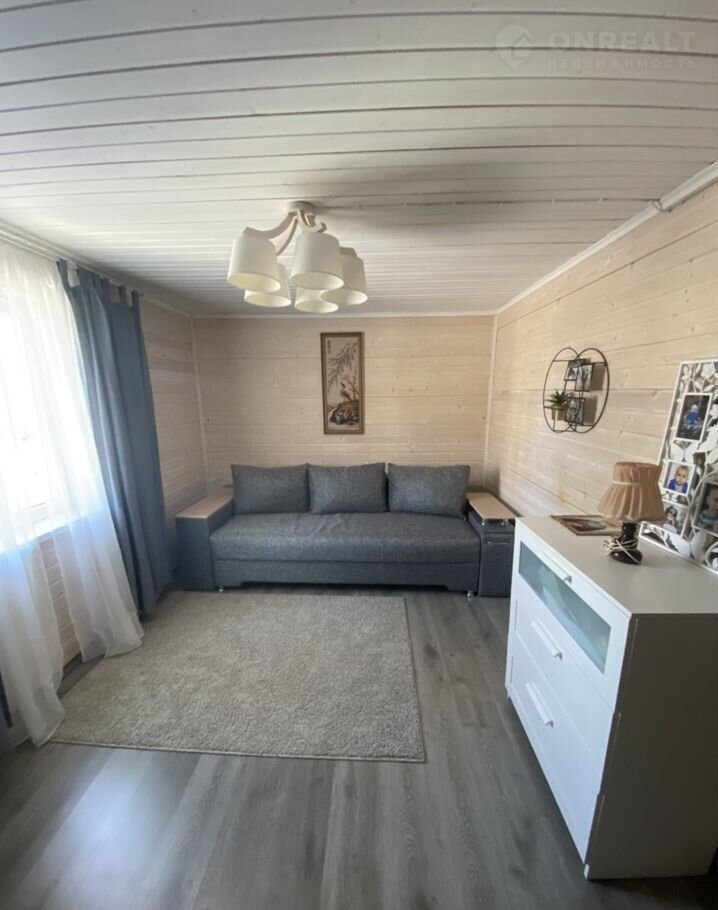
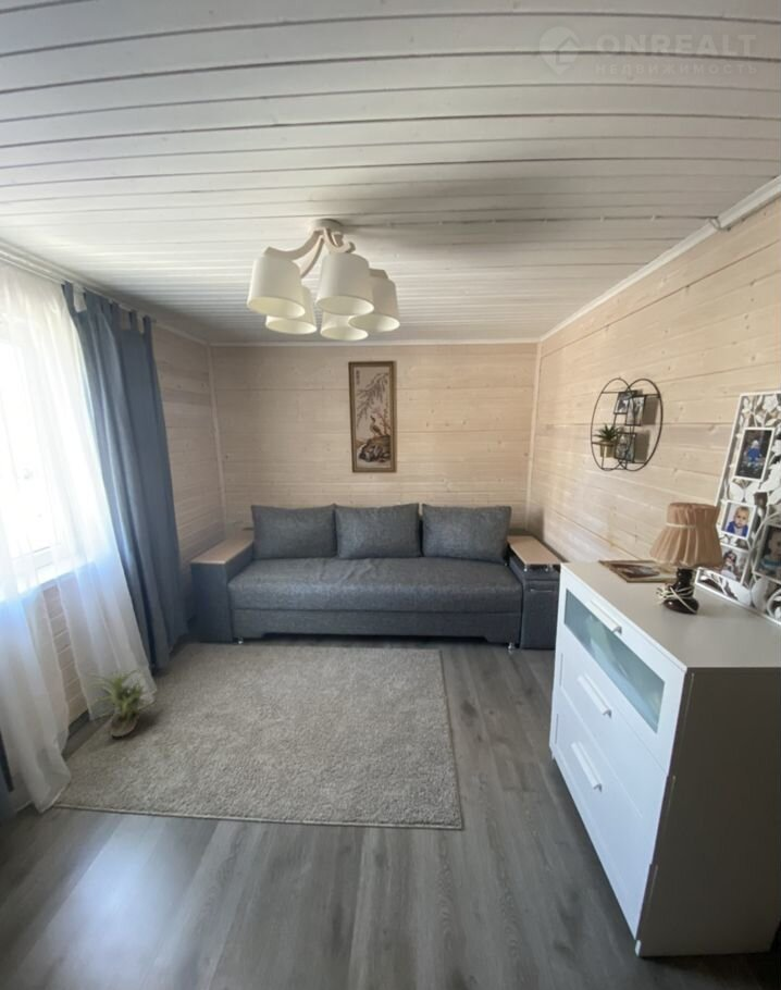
+ potted plant (117, 697)
